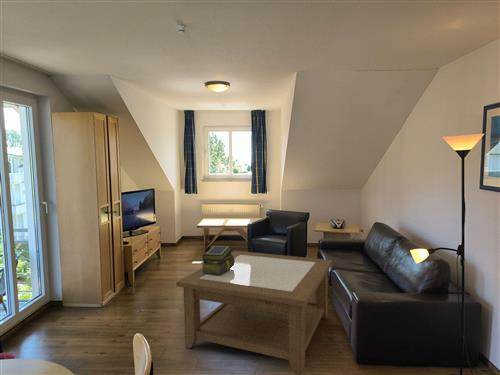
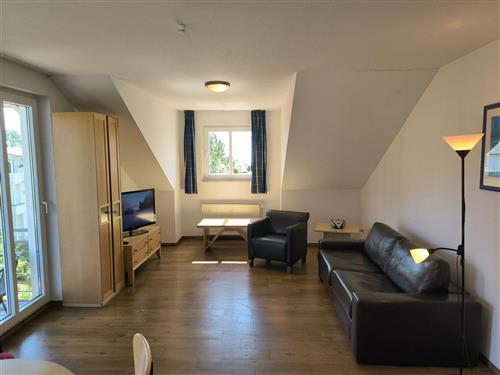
- stack of books (218, 259)
- coffee table (262, 300)
